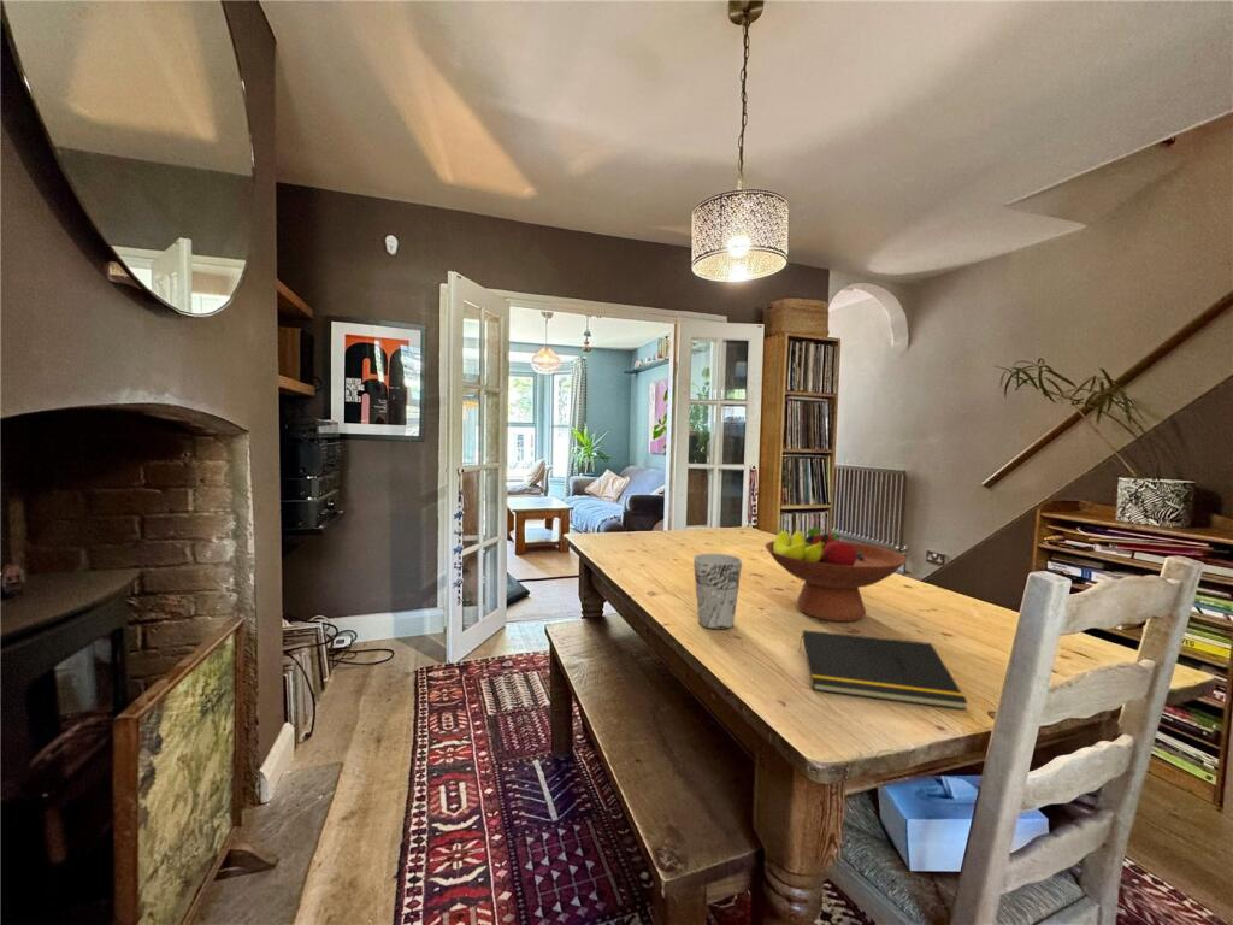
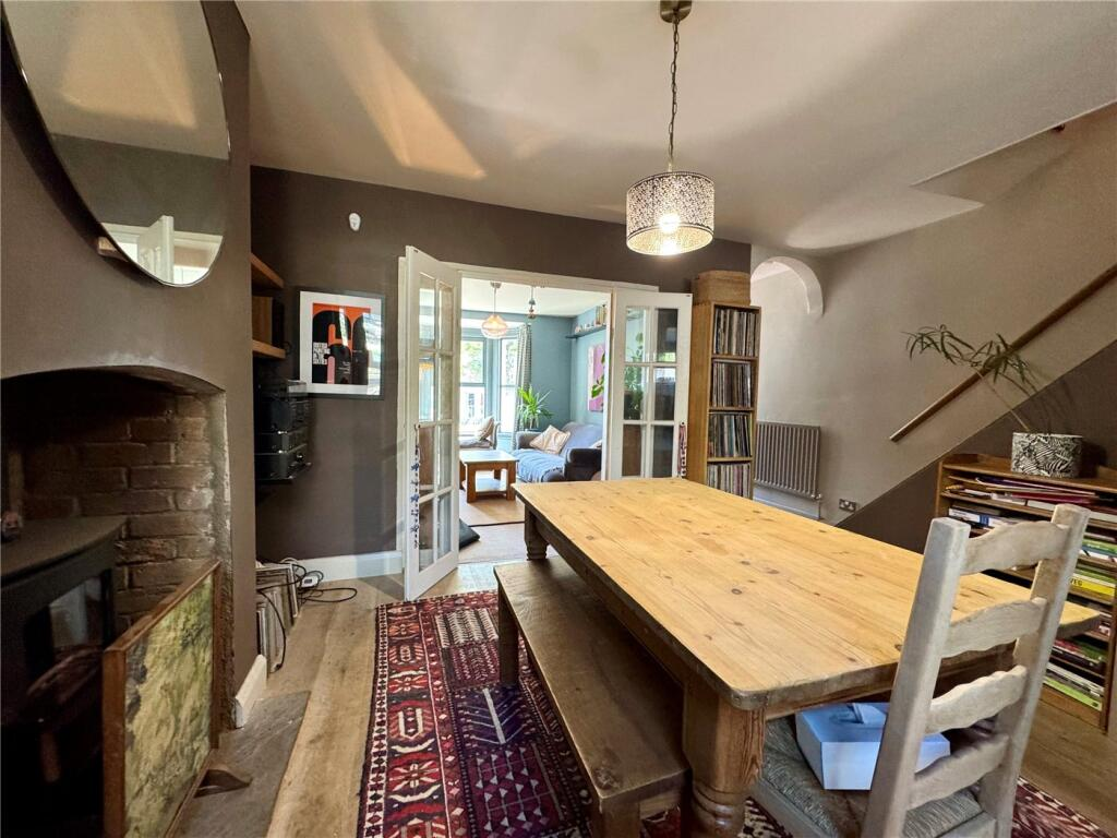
- fruit bowl (831, 568)
- cup (716, 590)
- notepad (874, 665)
